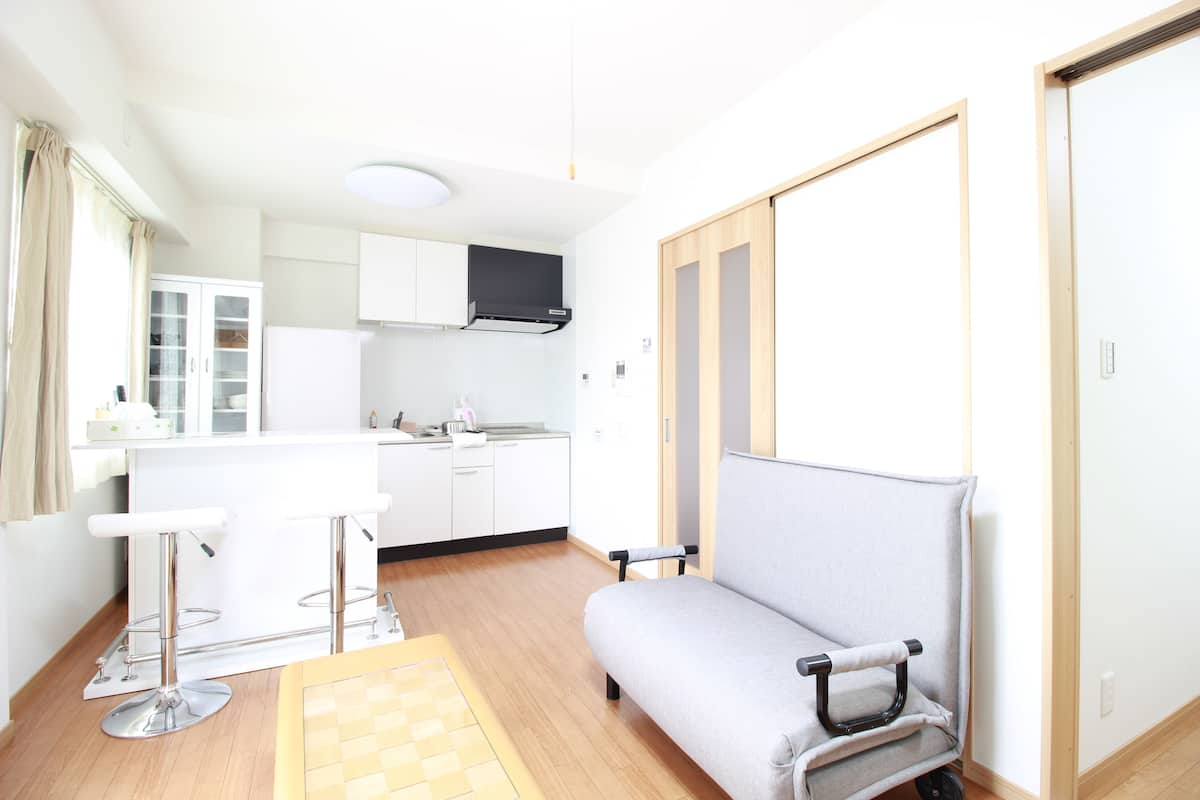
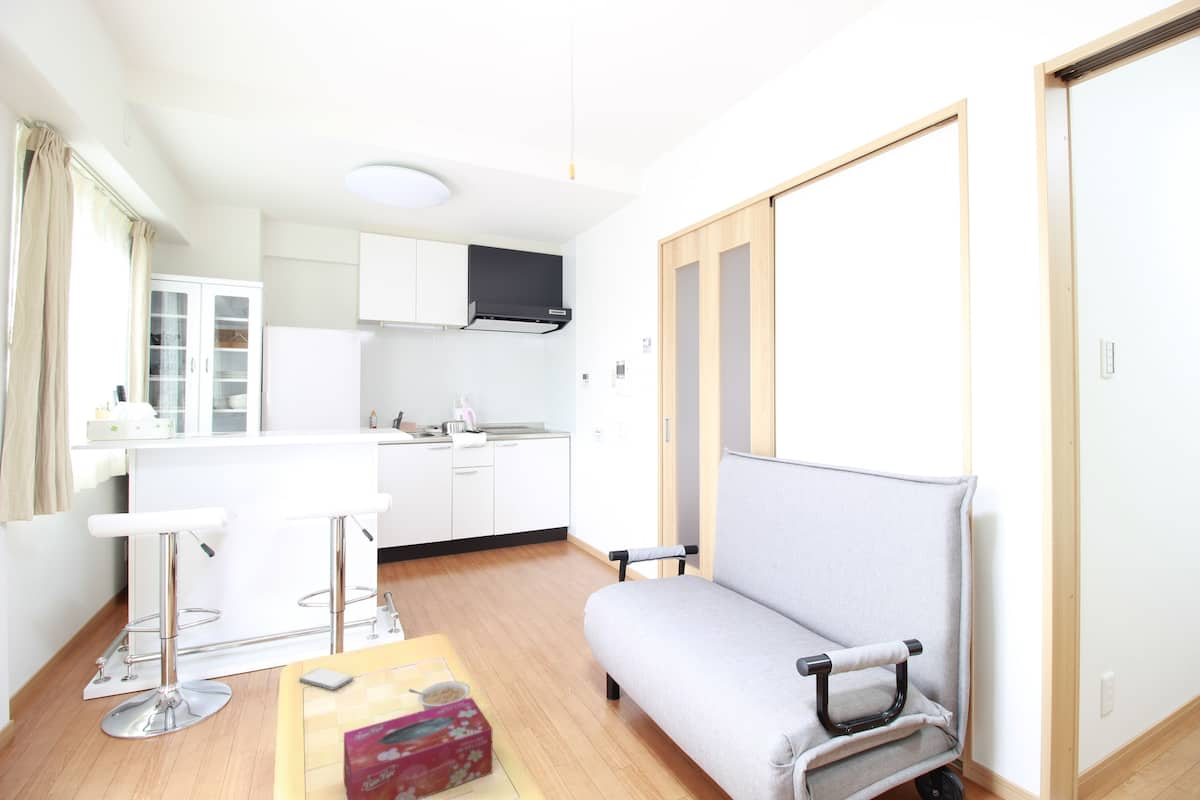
+ smartphone (326, 678)
+ legume (442, 700)
+ tissue box (418, 752)
